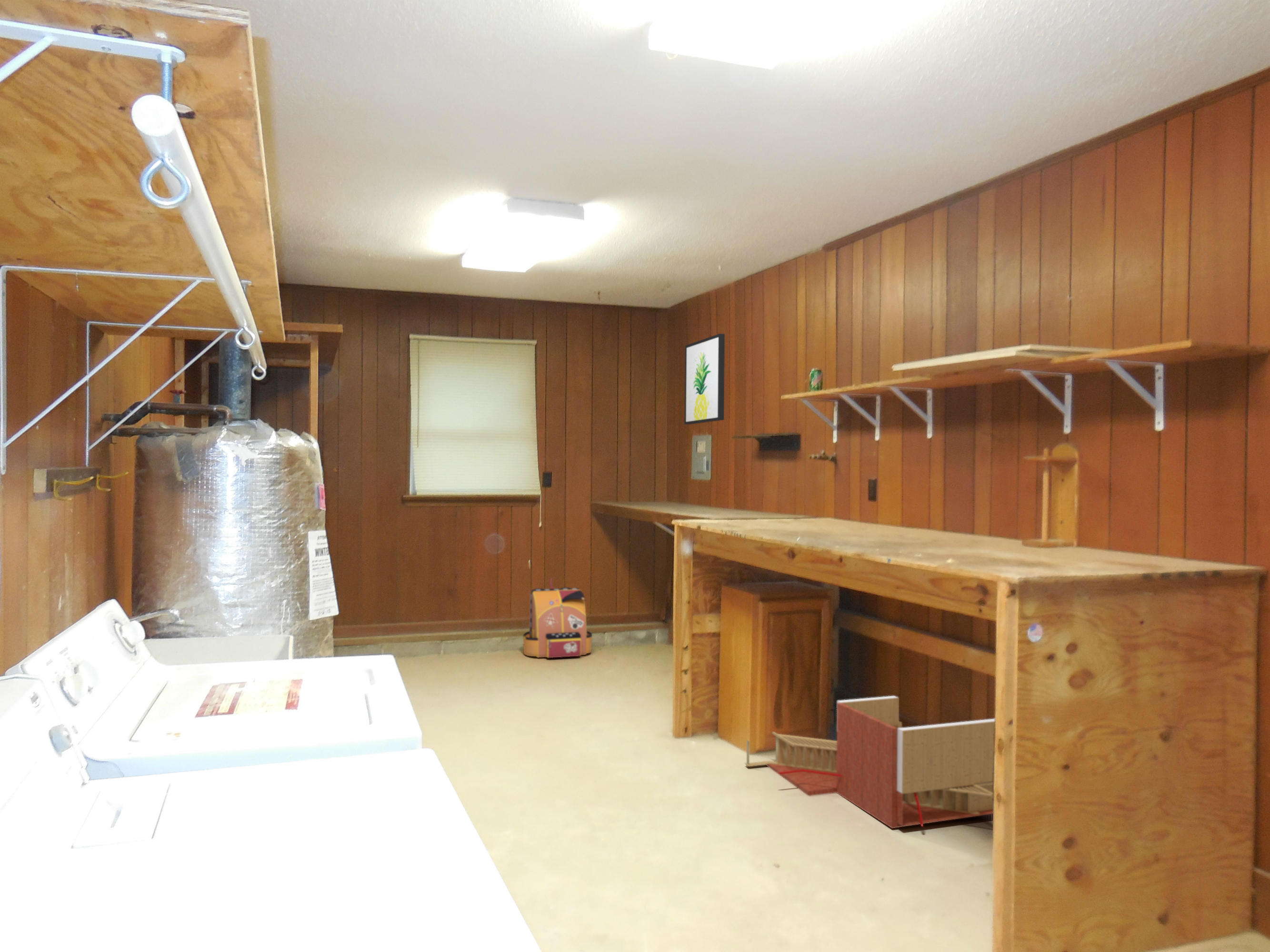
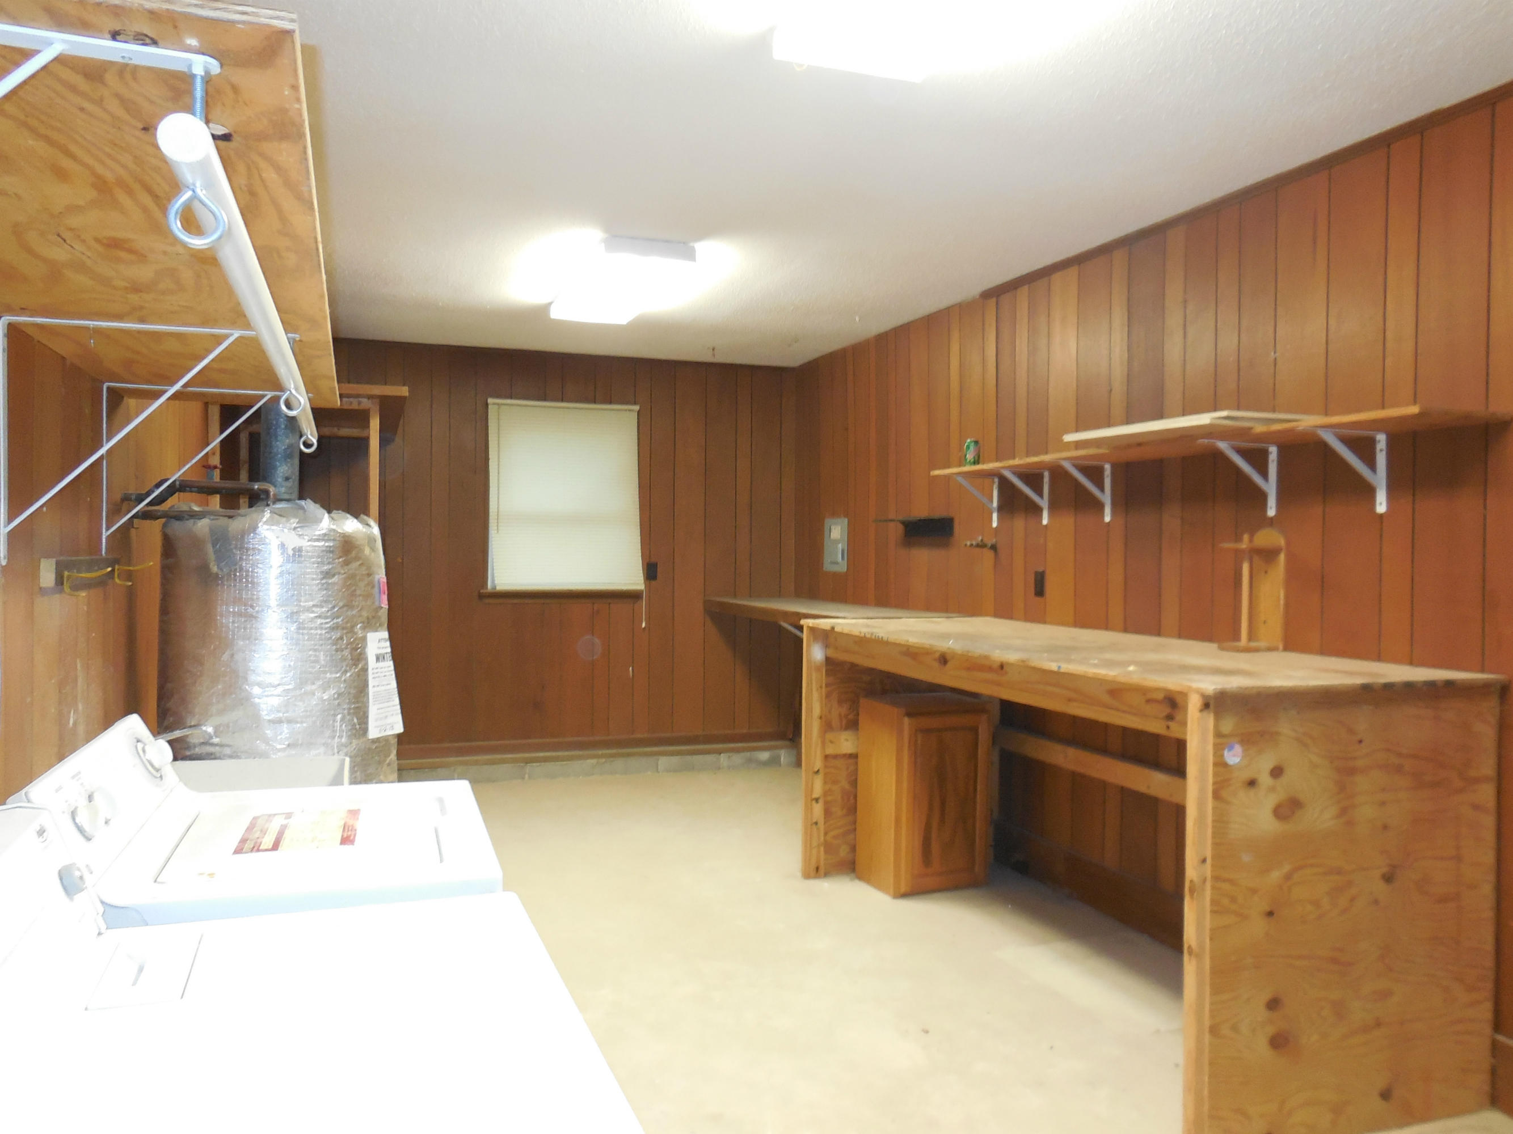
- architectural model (879, 751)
- backpack (557, 615)
- wall art (703, 381)
